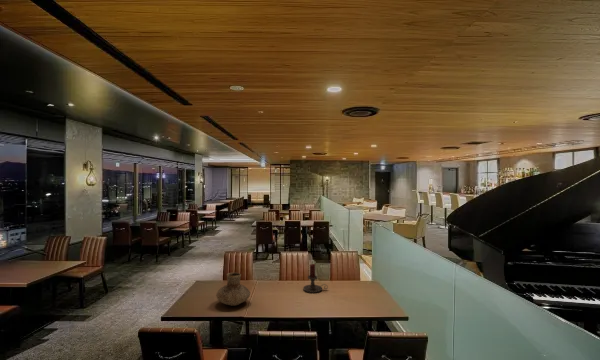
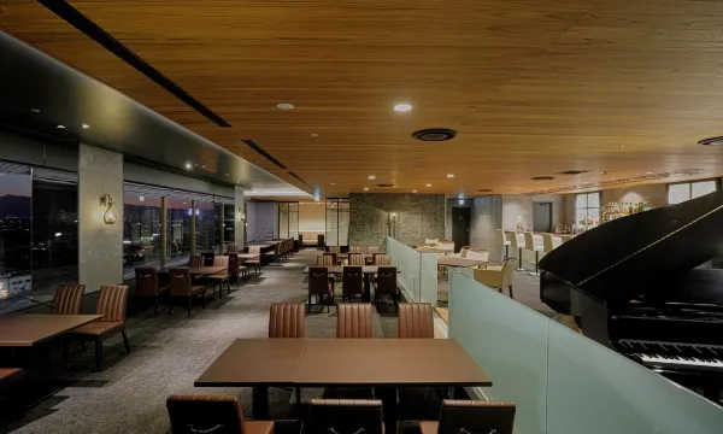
- candle holder (315, 276)
- vase (233, 288)
